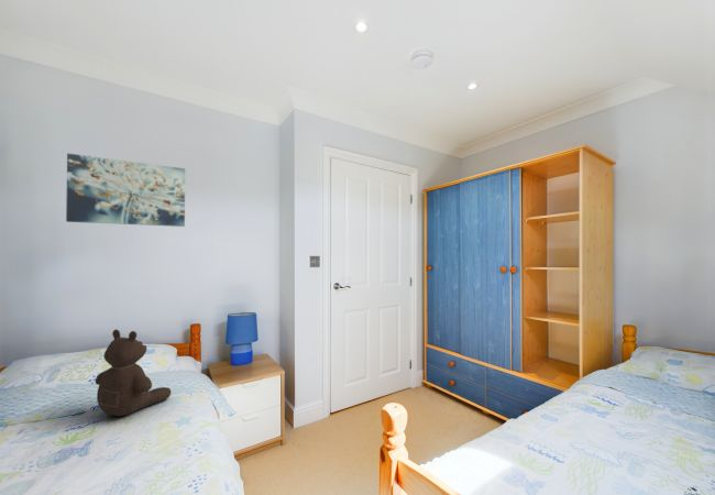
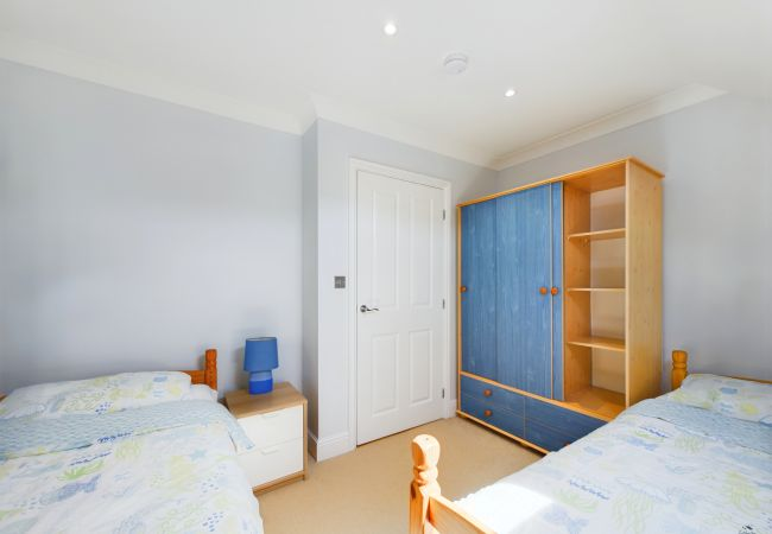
- teddy bear (134, 366)
- wall art (131, 193)
